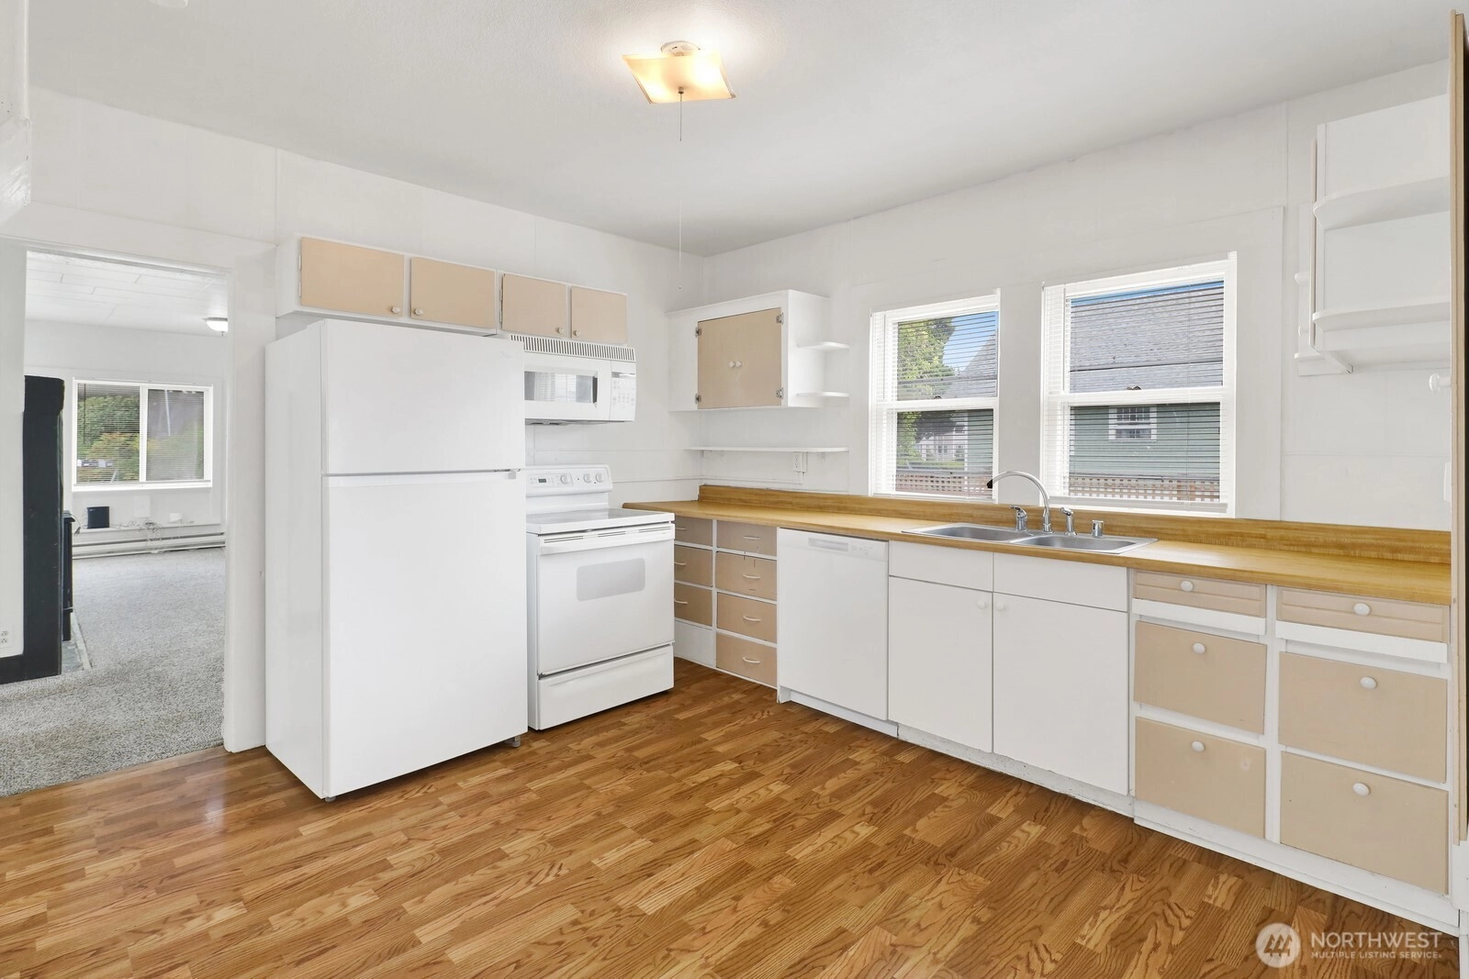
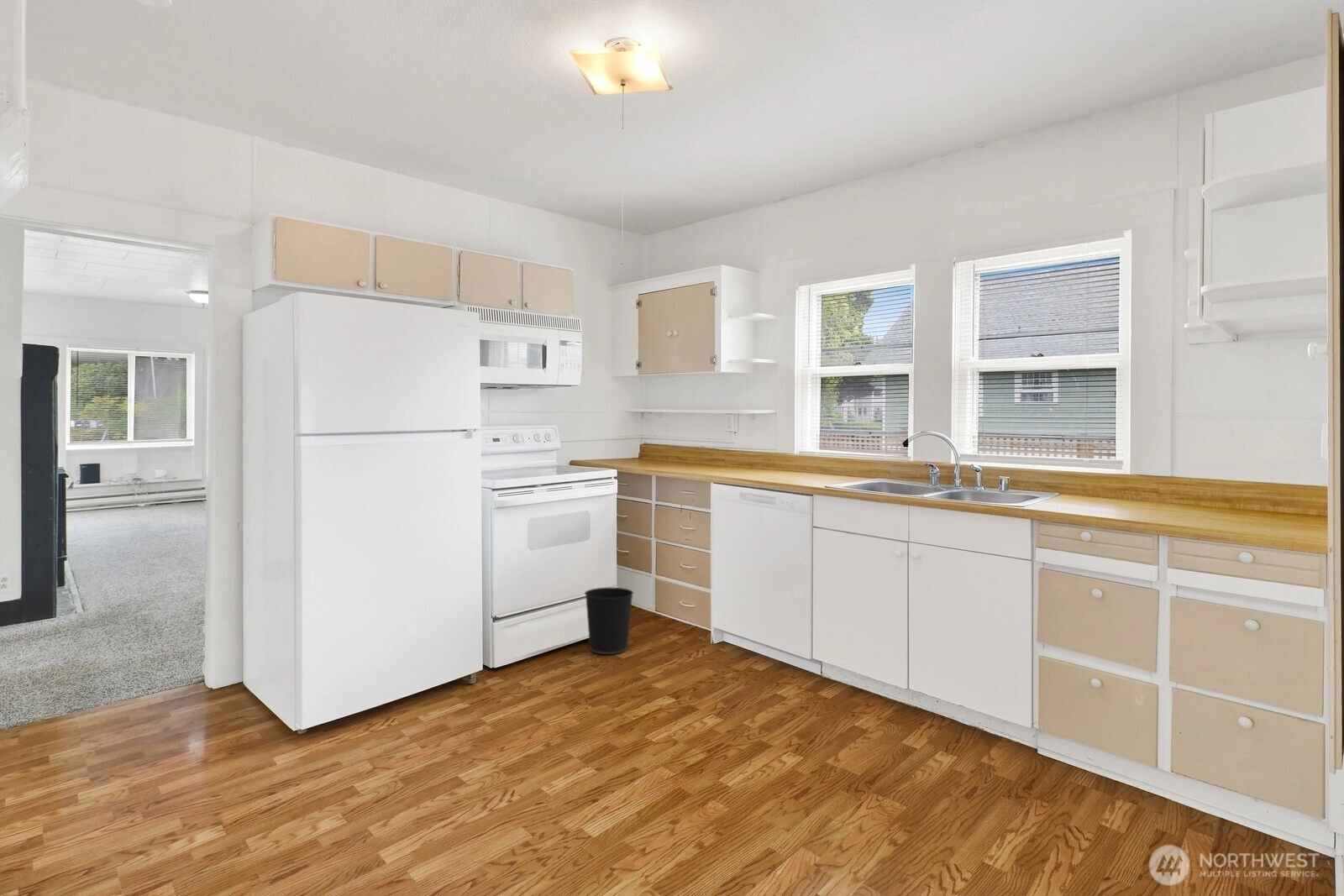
+ wastebasket (608, 621)
